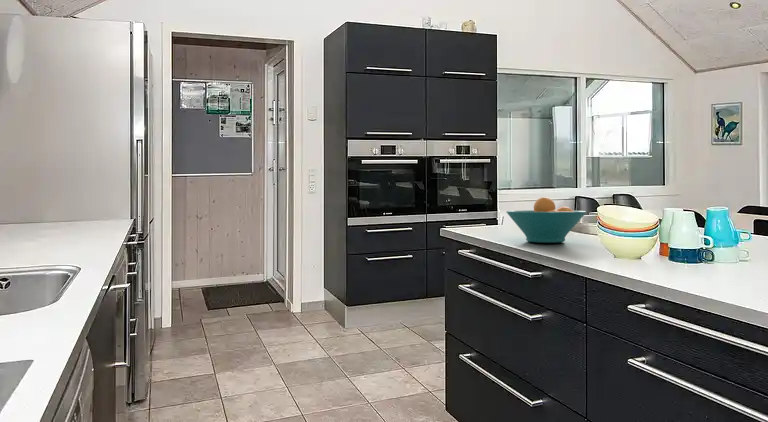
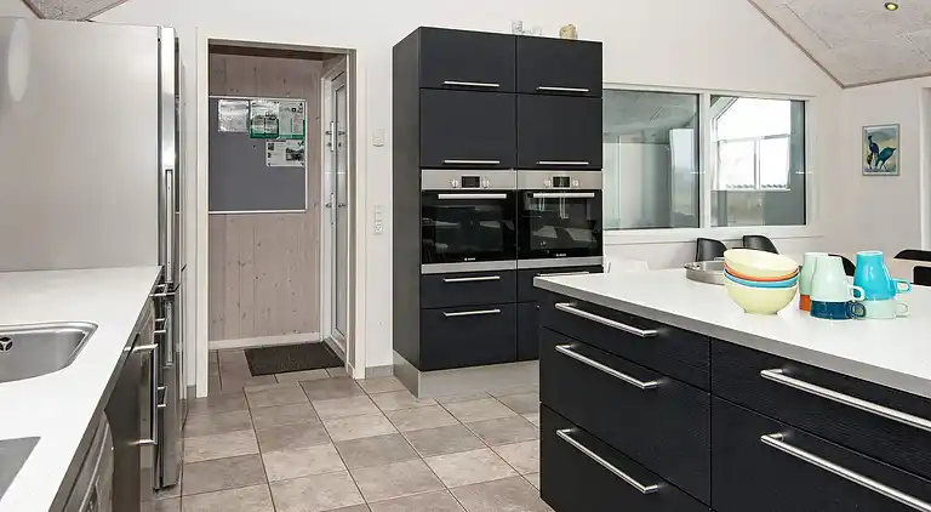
- fruit bowl (545, 219)
